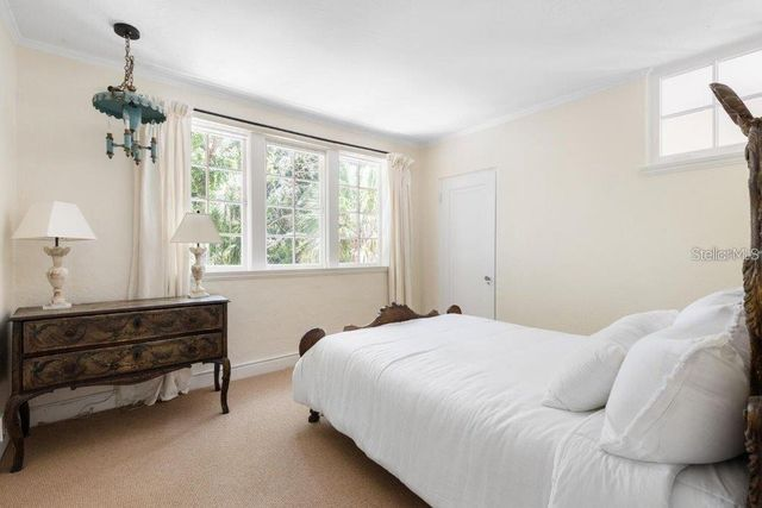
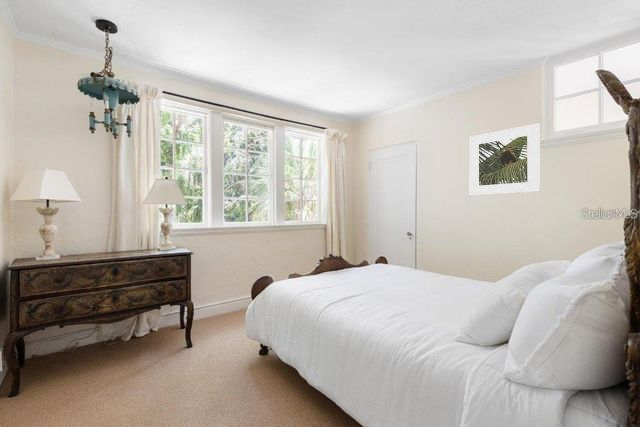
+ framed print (501, 162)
